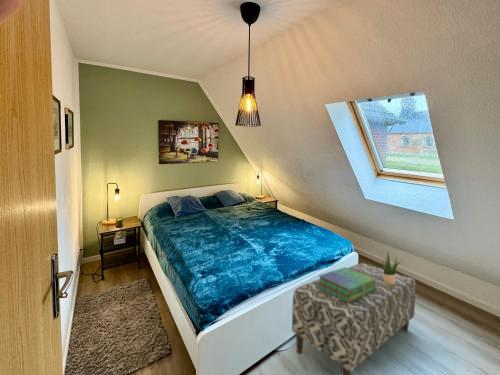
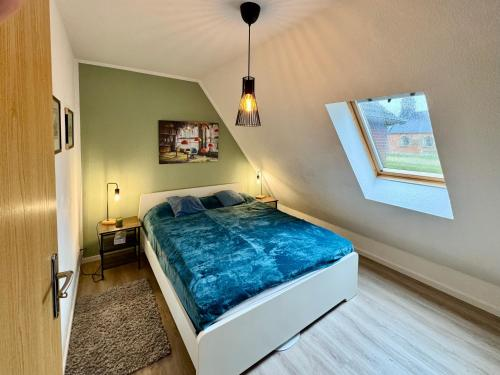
- stack of books (346, 282)
- potted plant (391, 268)
- bench (356, 312)
